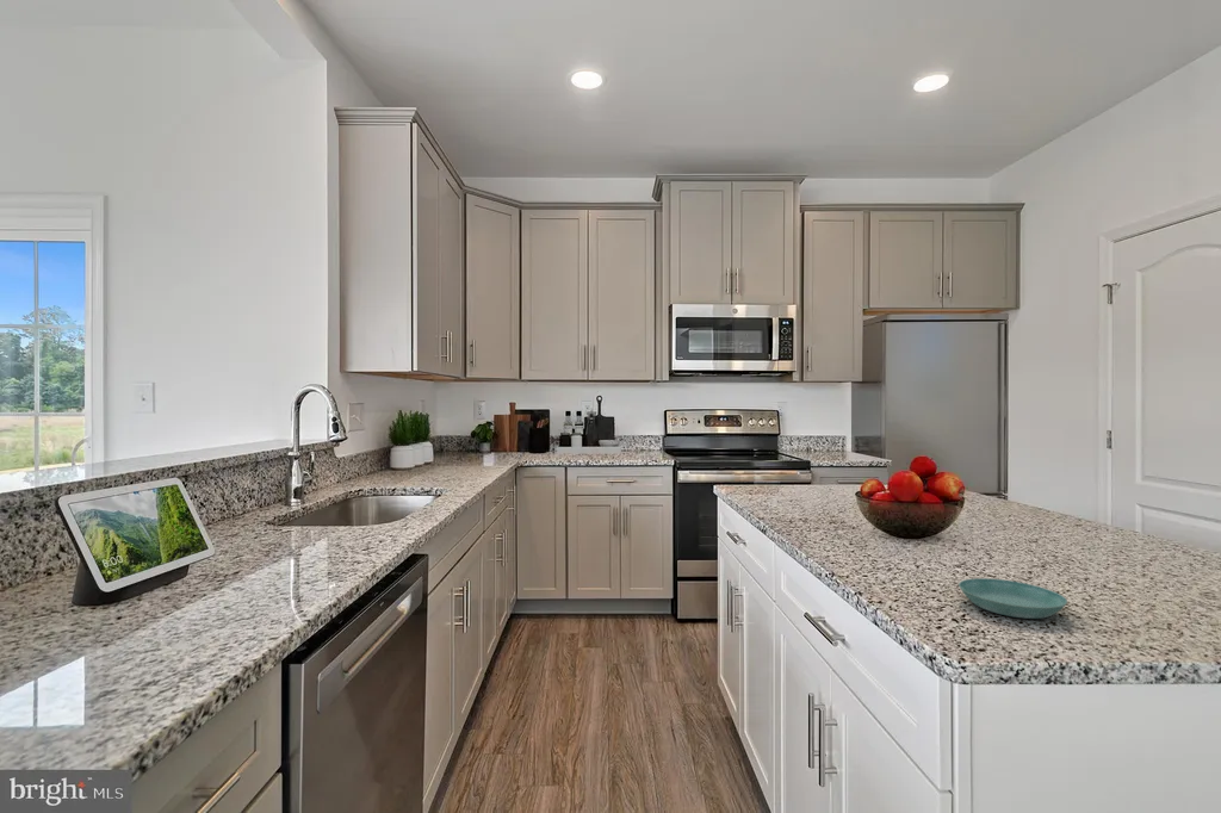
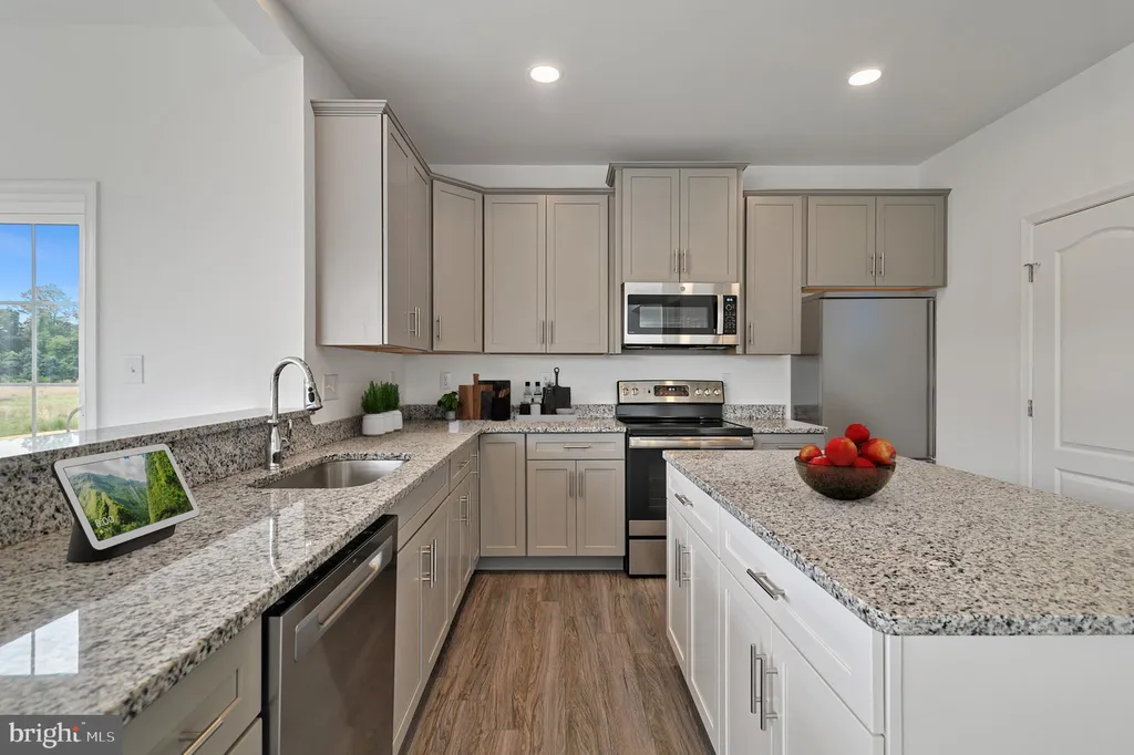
- saucer (1010, 598)
